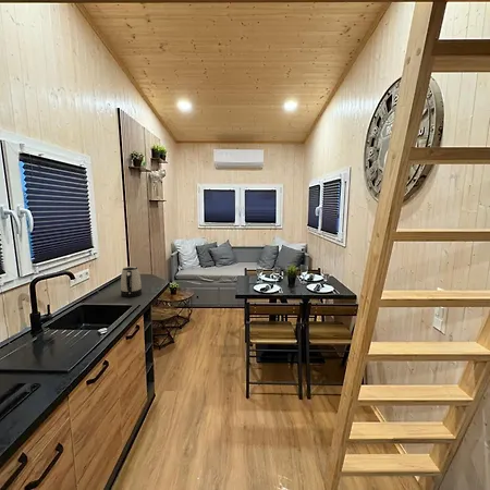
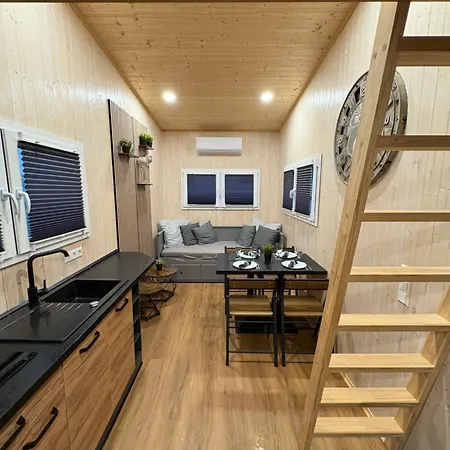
- kettle (130, 281)
